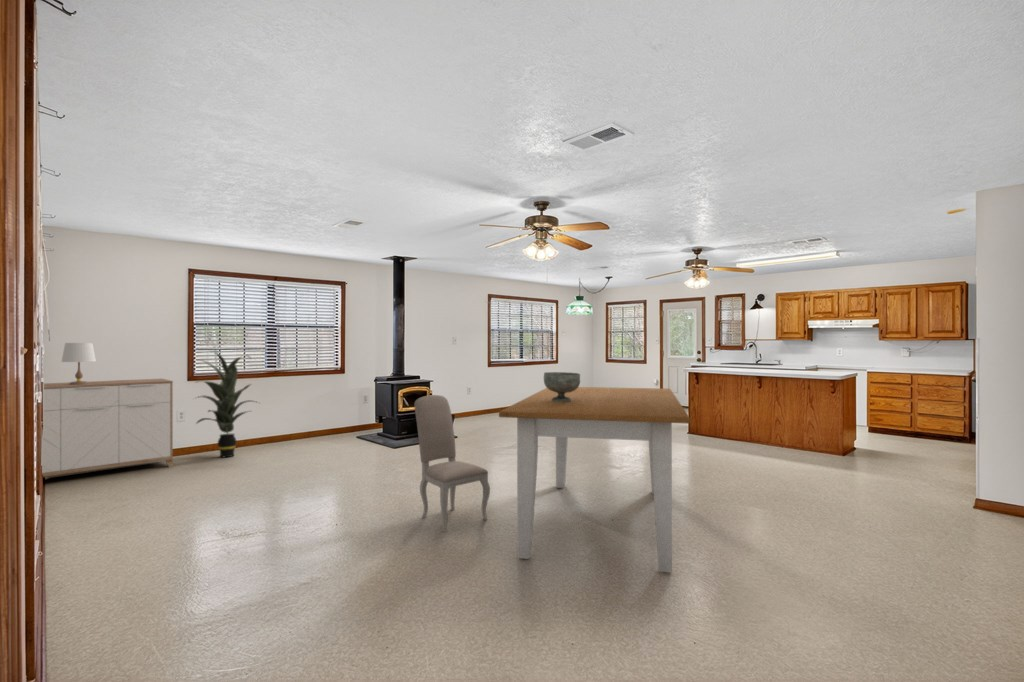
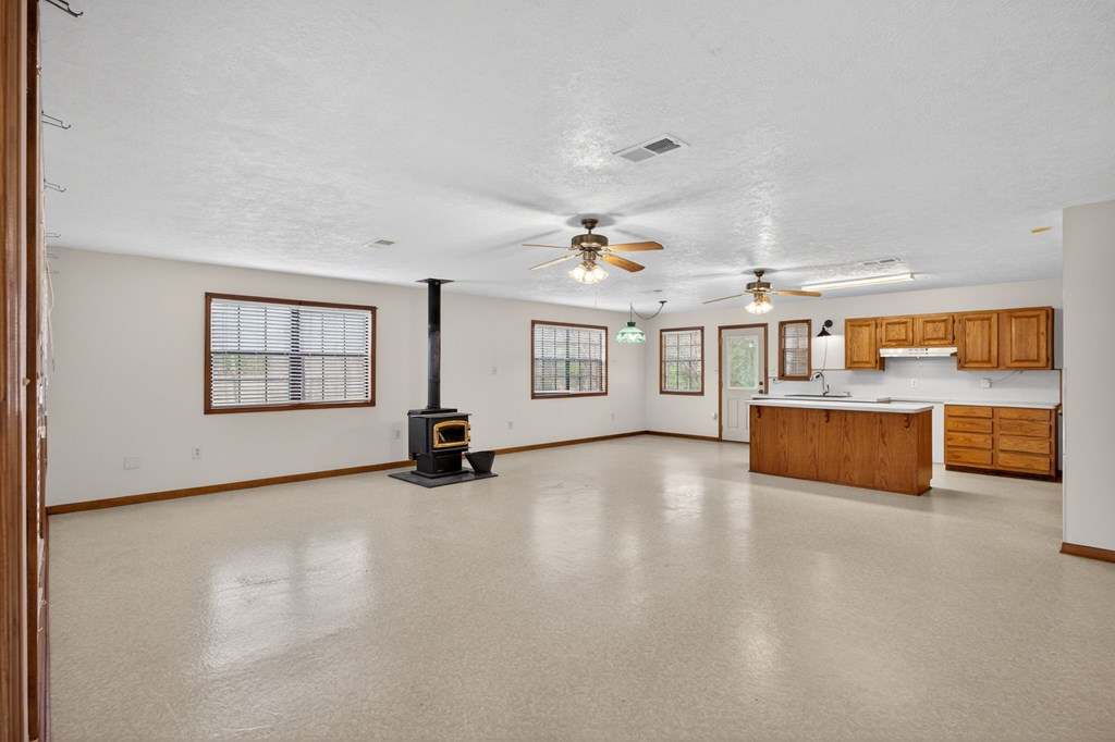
- table (601, 438)
- dining chair (450, 458)
- indoor plant (222, 403)
- sideboard (87, 428)
- decorative bowl (561, 386)
- table lamp (78, 363)
